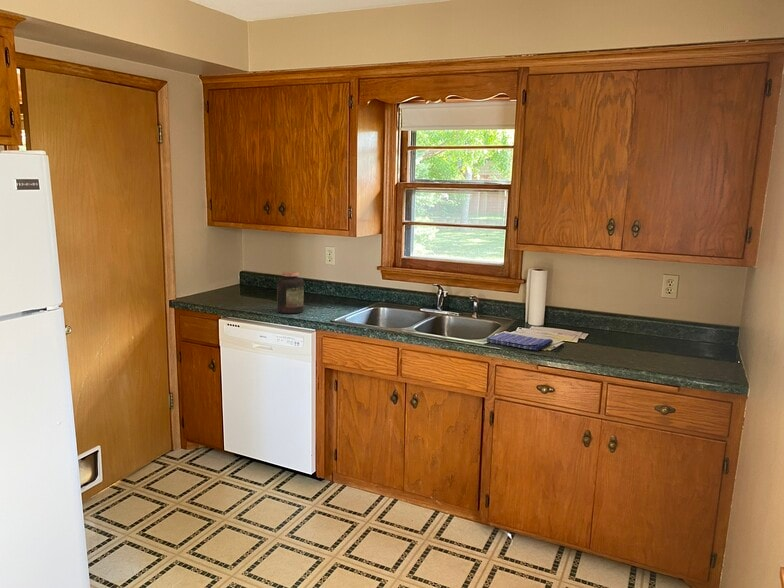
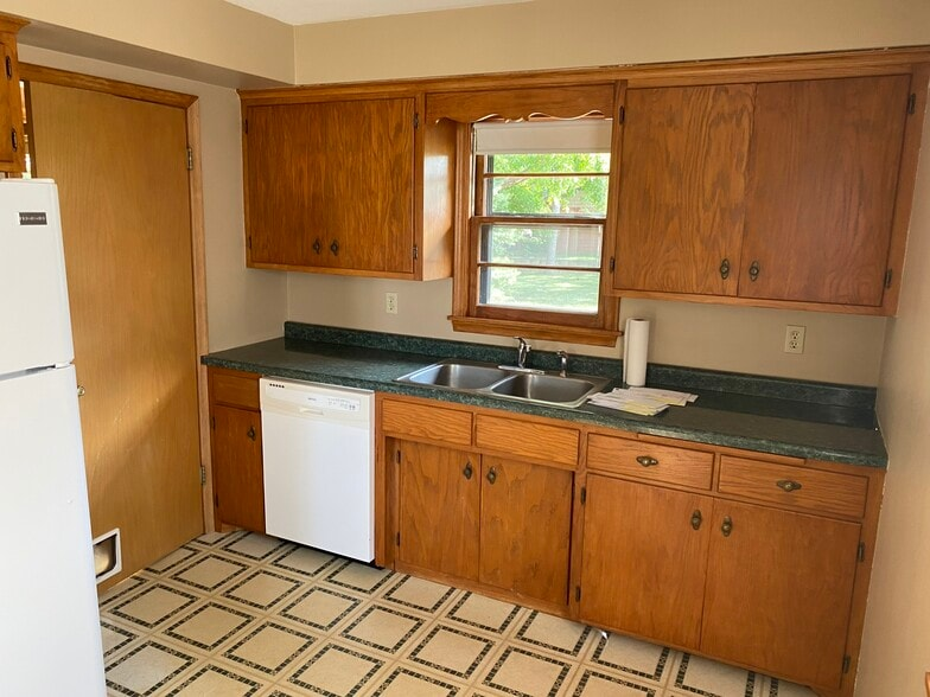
- jar (290, 291)
- dish towel (519, 339)
